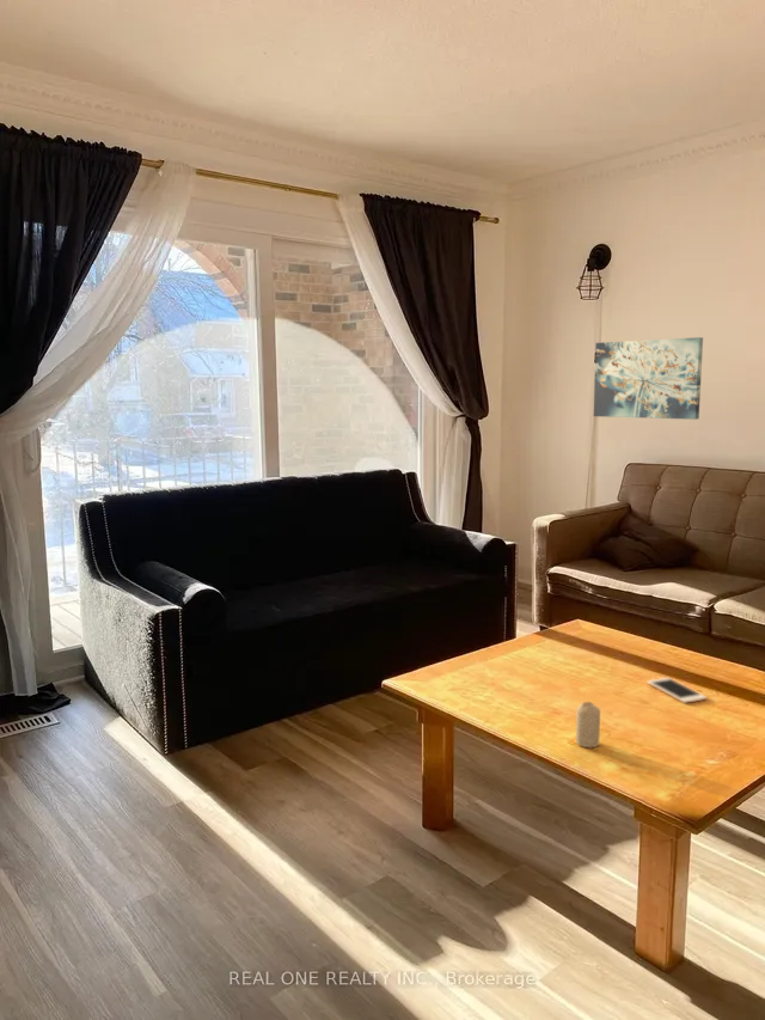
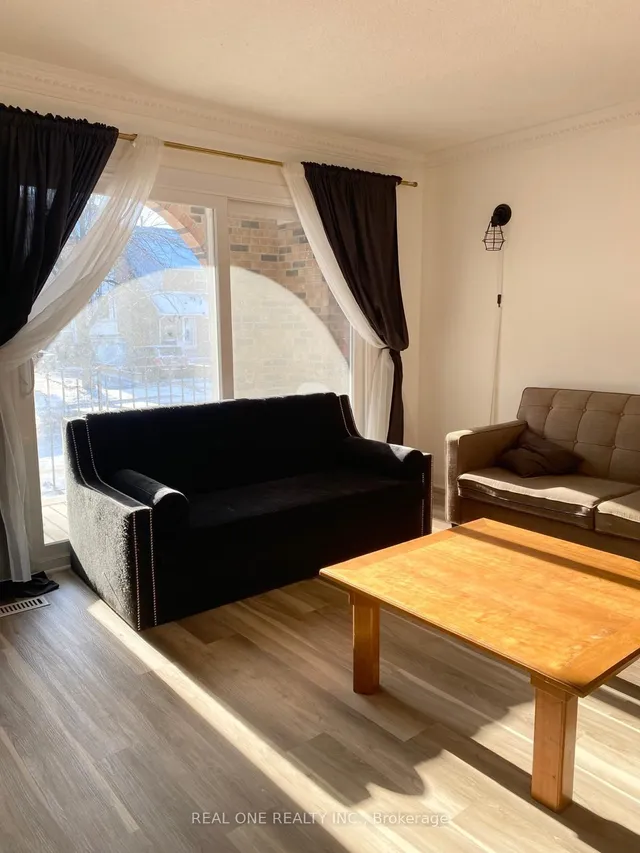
- wall art (644, 379)
- cell phone (675, 689)
- candle (588, 723)
